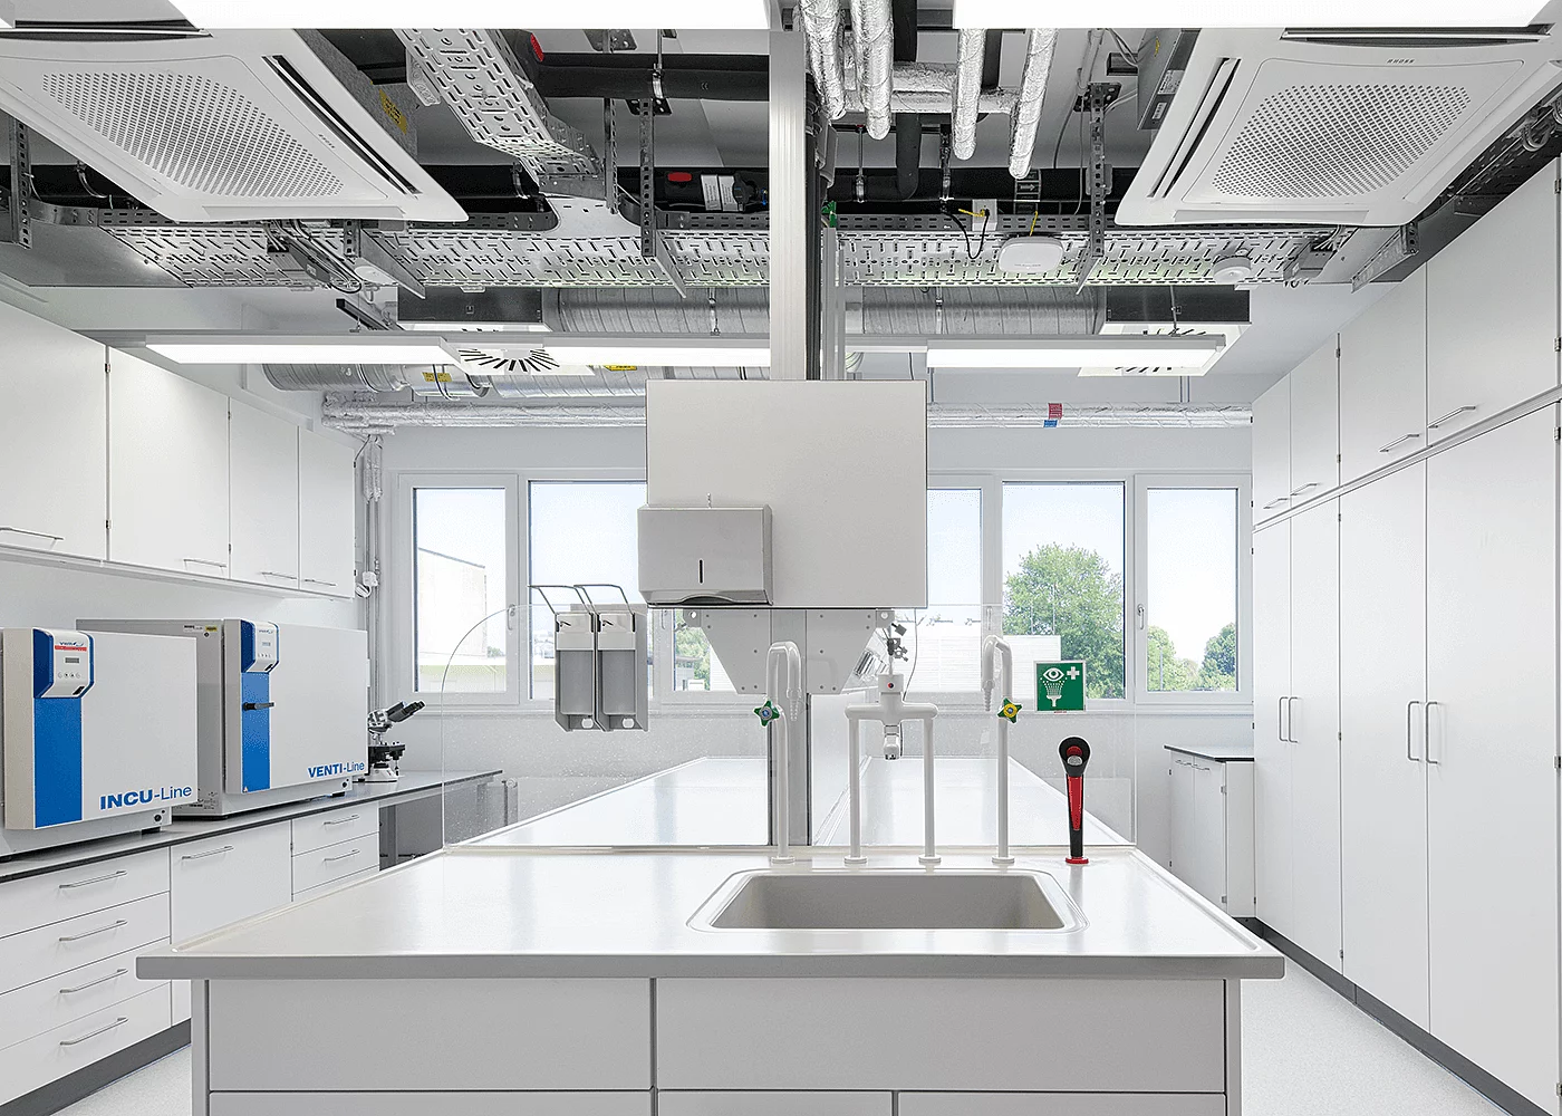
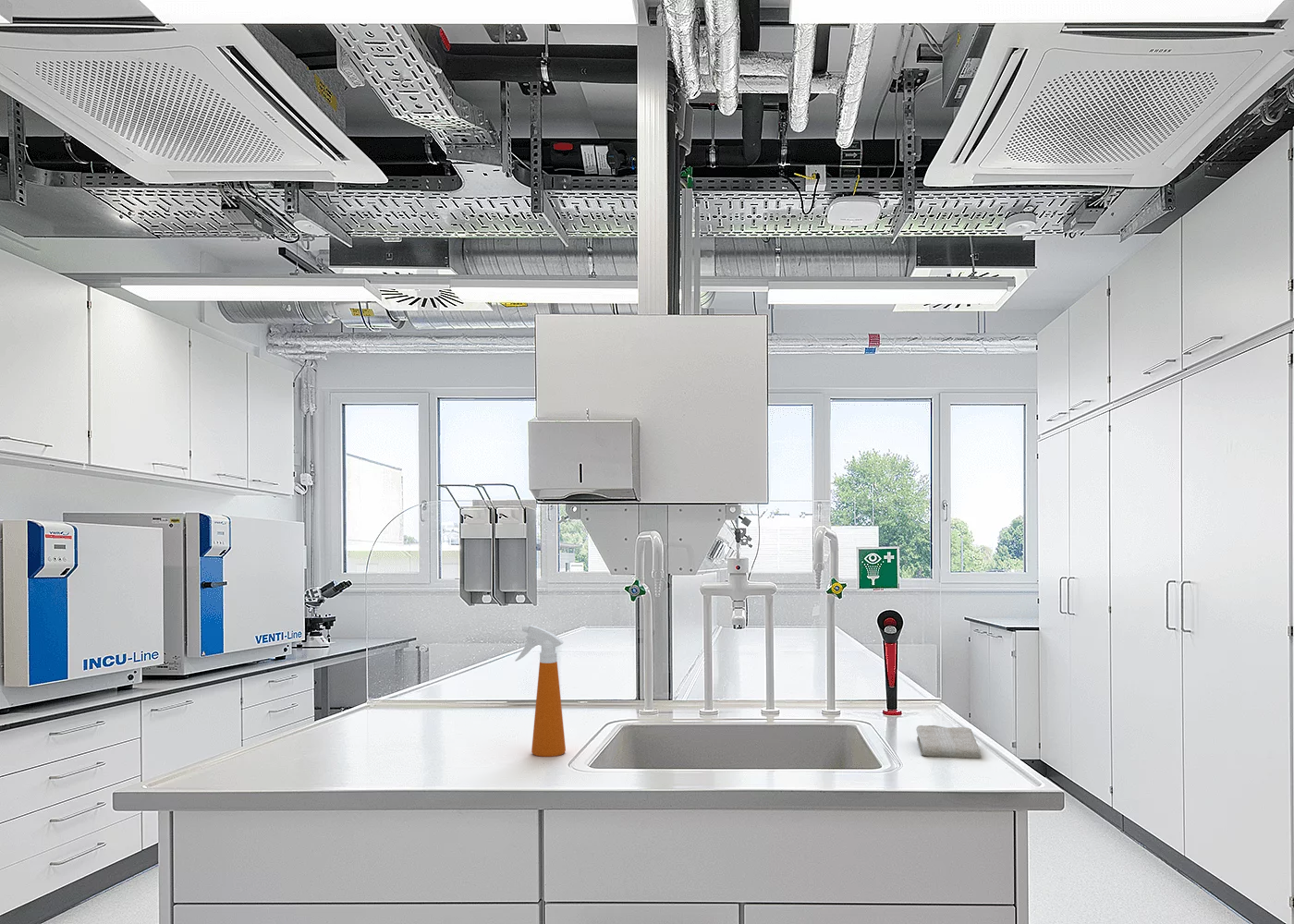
+ washcloth (946, 740)
+ spray bottle (540, 688)
